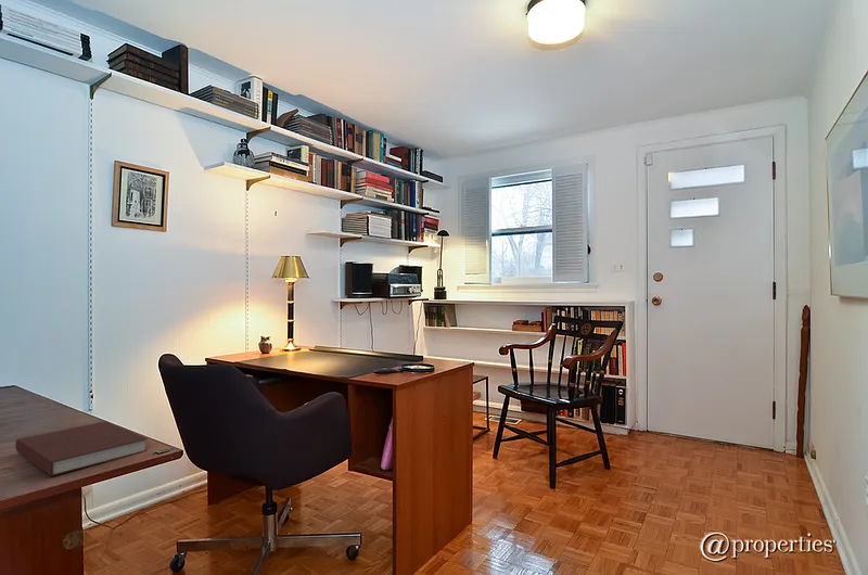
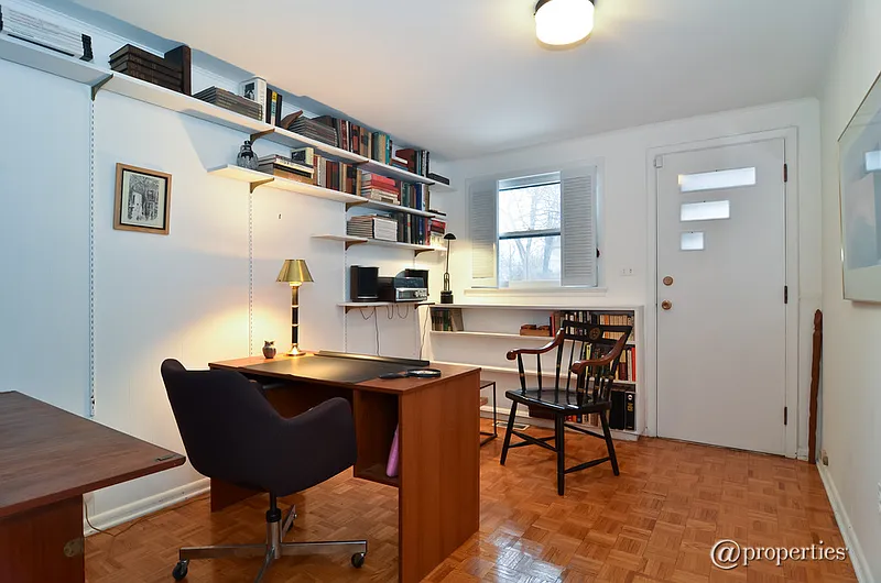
- notebook (81, 445)
